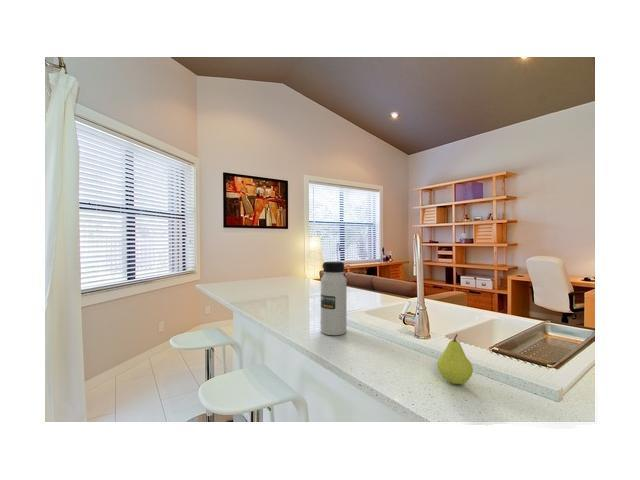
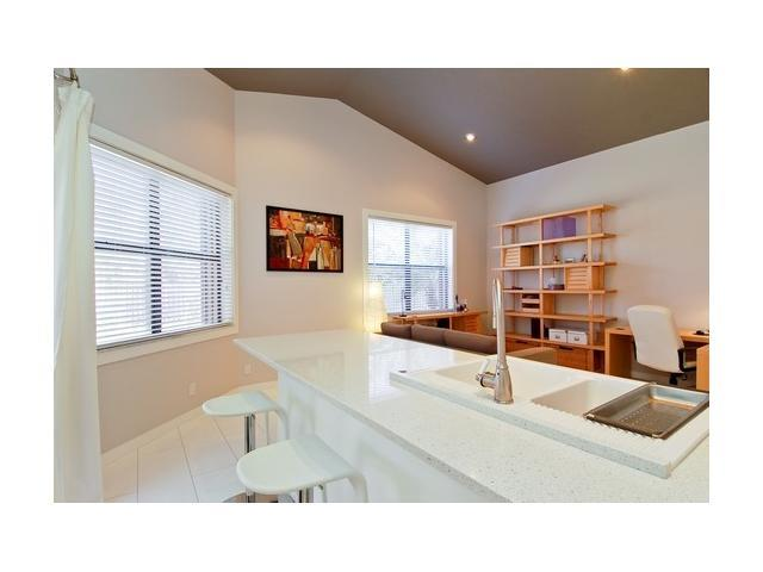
- fruit (454, 358)
- water bottle (333, 296)
